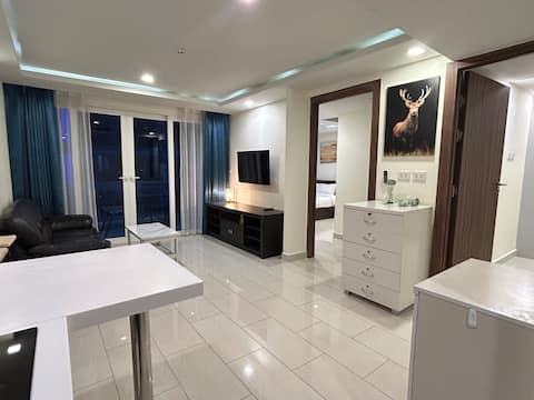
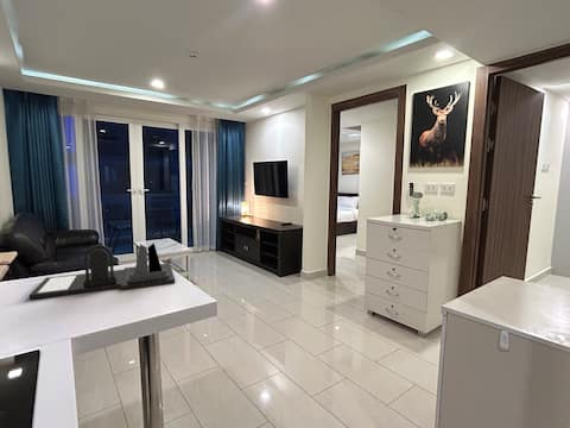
+ desk organizer (109, 260)
